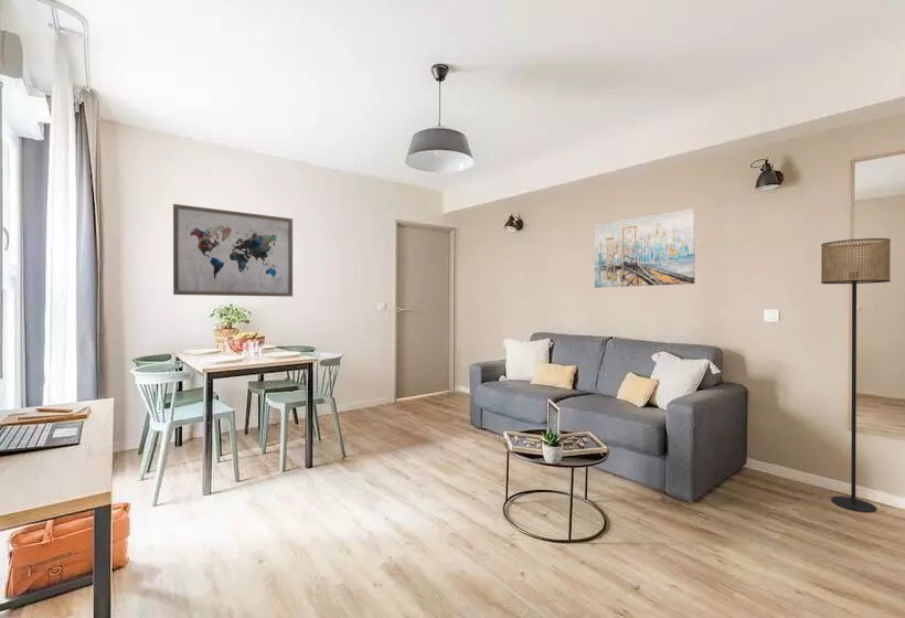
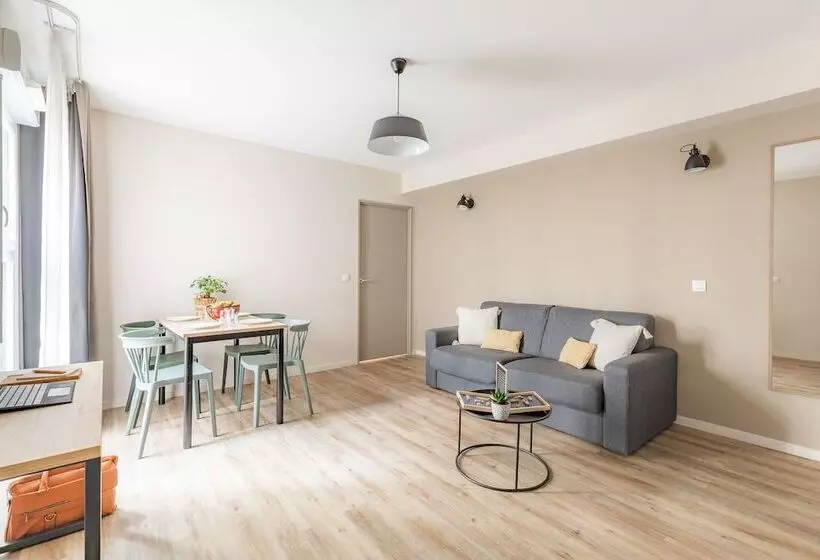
- floor lamp (853, 373)
- wall art (640, 252)
- wall art (237, 254)
